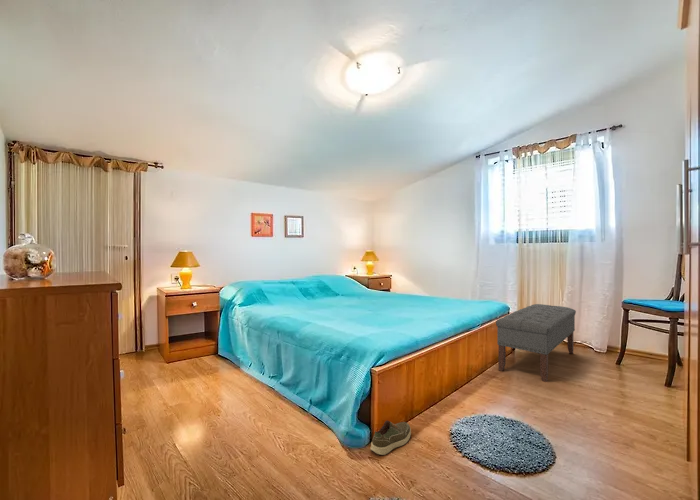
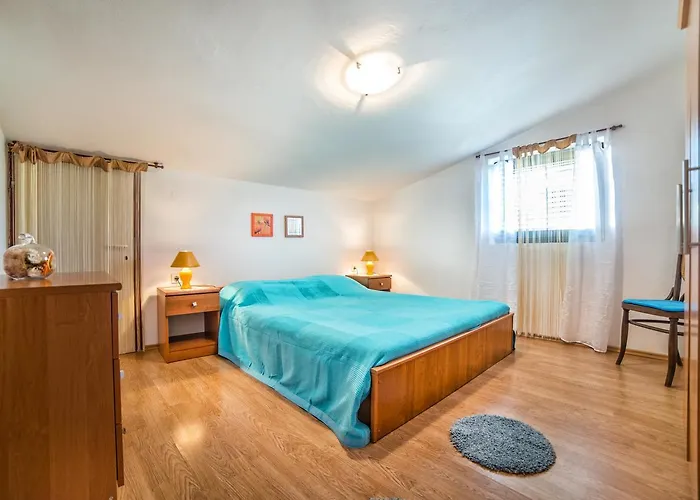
- bench (538, 336)
- shoe (392, 431)
